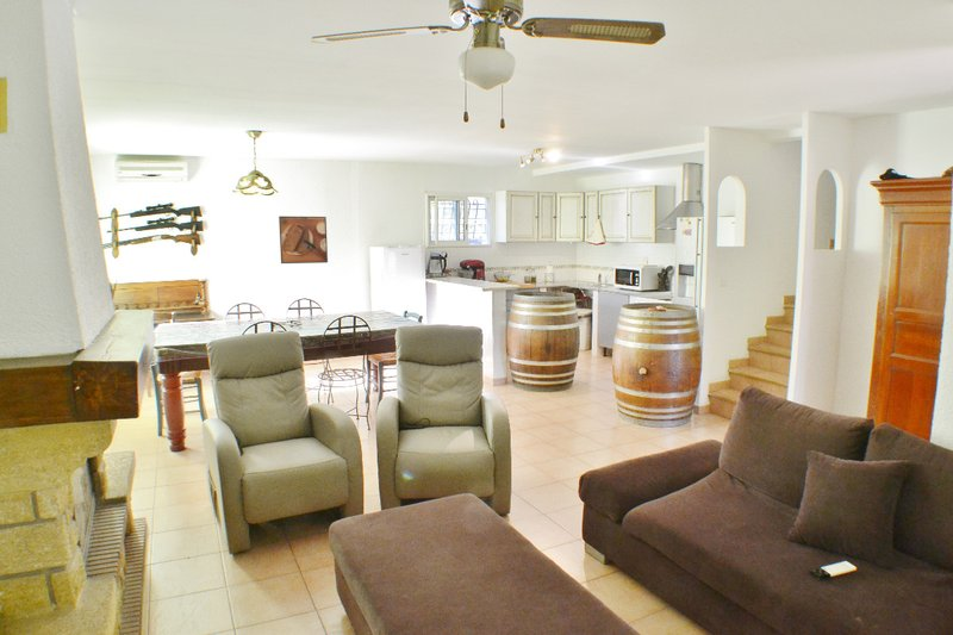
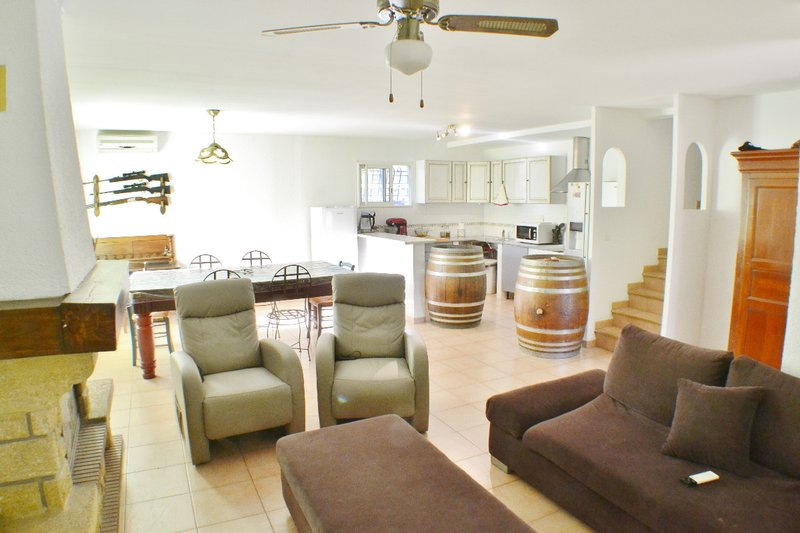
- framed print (304, 239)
